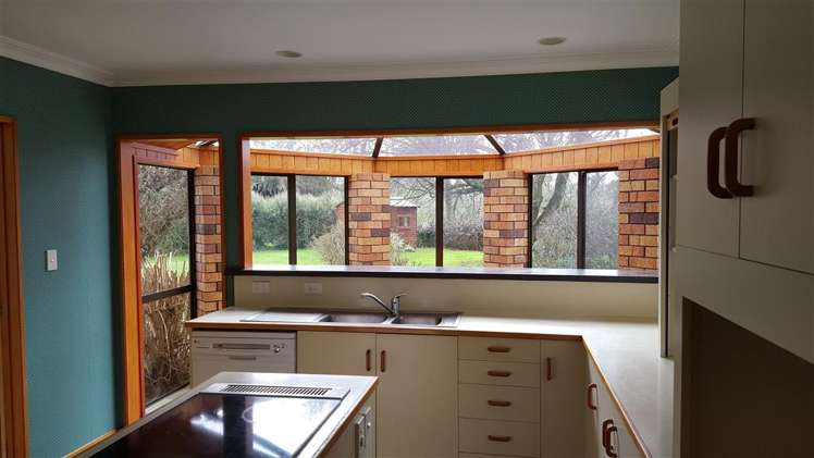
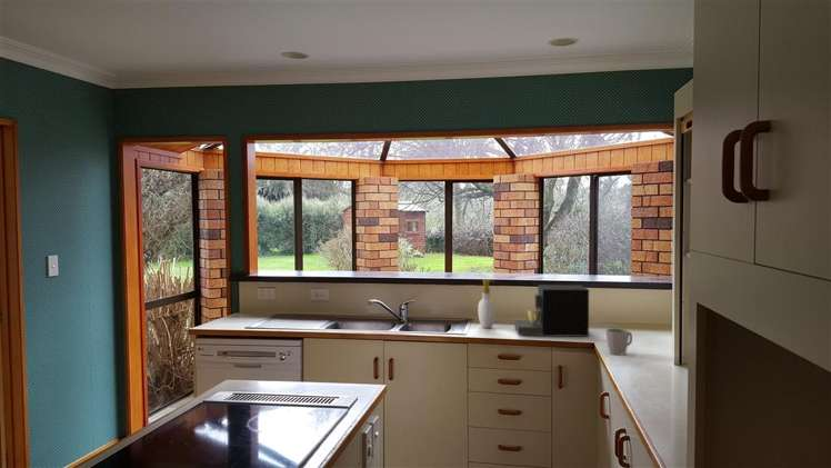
+ mug (620, 341)
+ soap bottle (487, 302)
+ coffee maker (550, 309)
